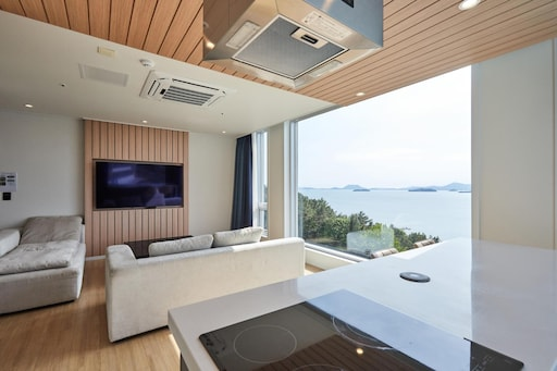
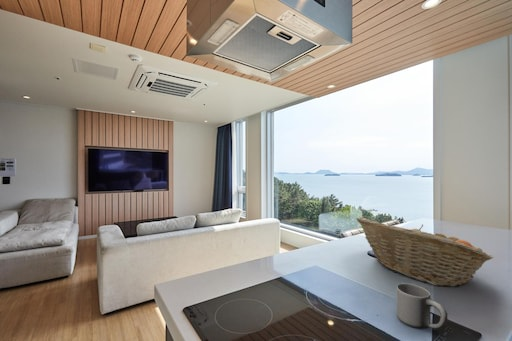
+ mug (420, 308)
+ fruit basket (413, 244)
